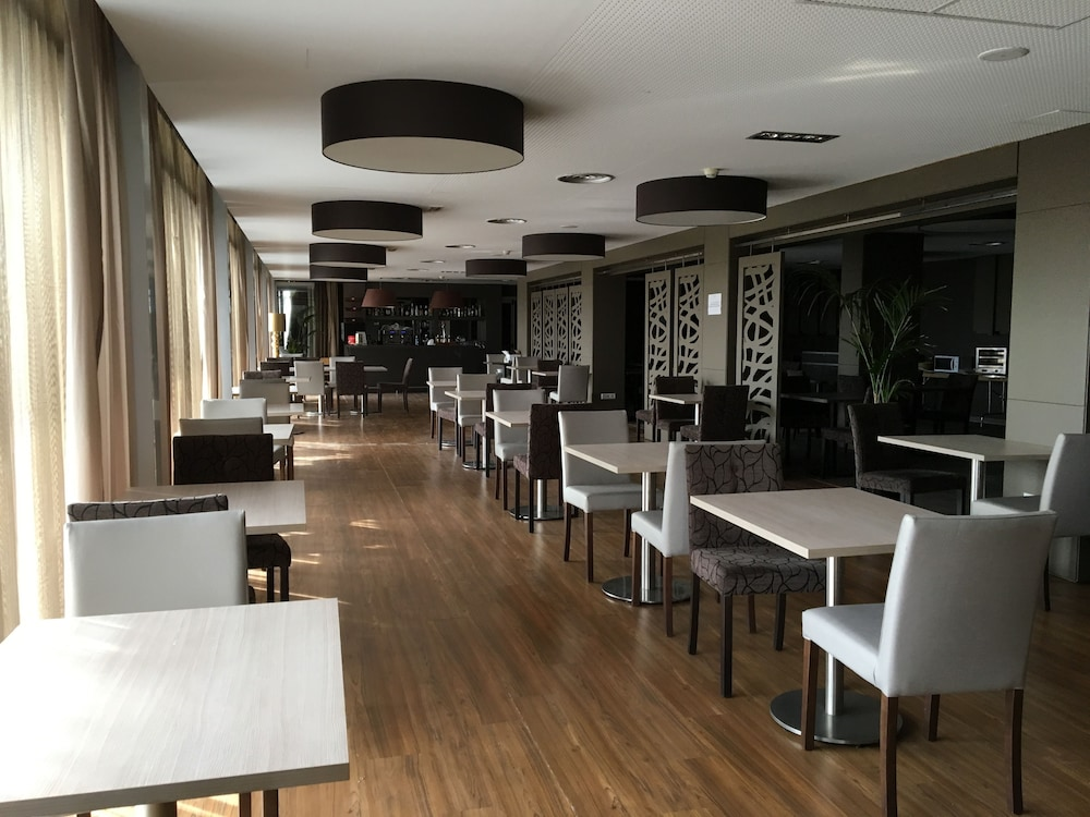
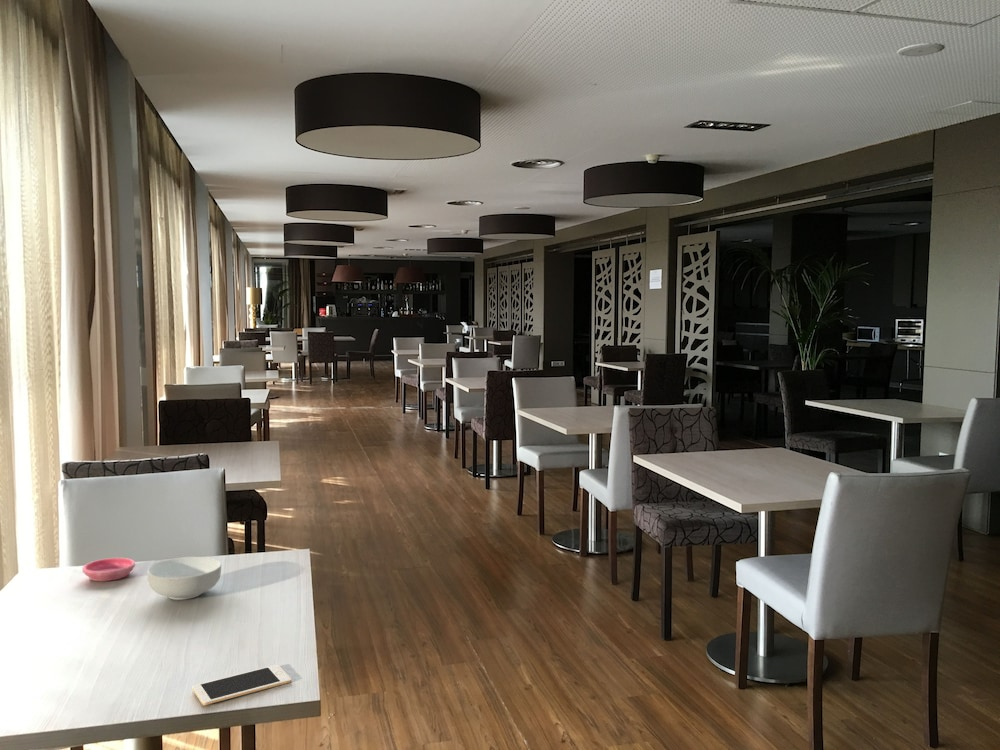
+ cereal bowl (185, 580)
+ saucer (109, 570)
+ cell phone (242, 684)
